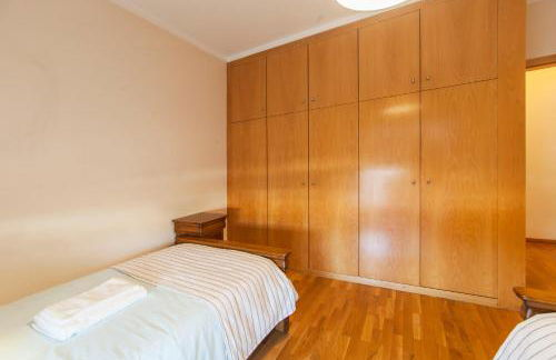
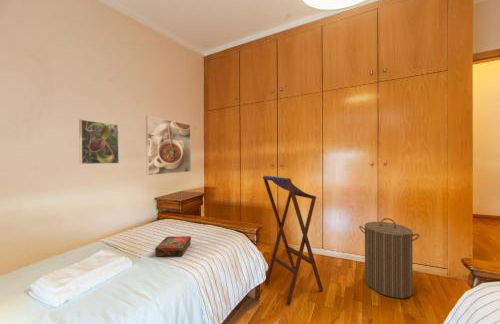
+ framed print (100, 143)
+ laundry hamper (387, 251)
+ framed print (170, 147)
+ stool (284, 234)
+ book (174, 245)
